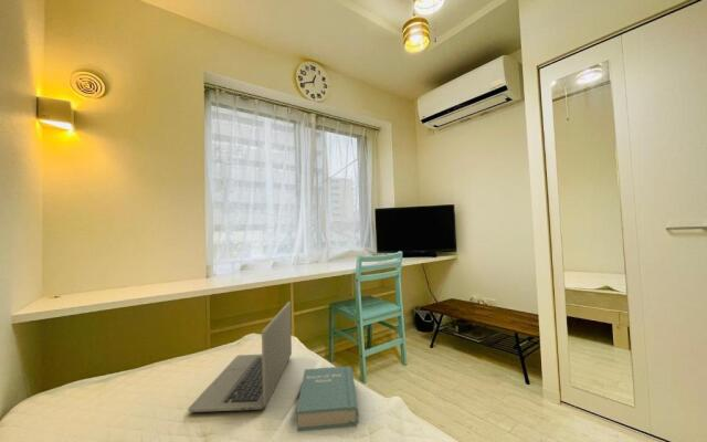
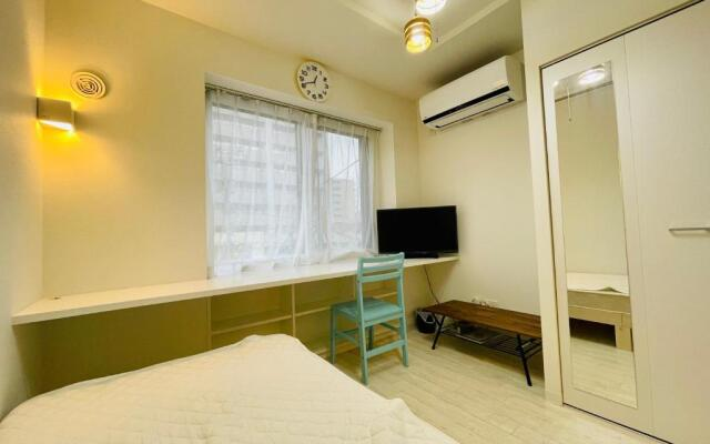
- book (328, 393)
- laptop (247, 355)
